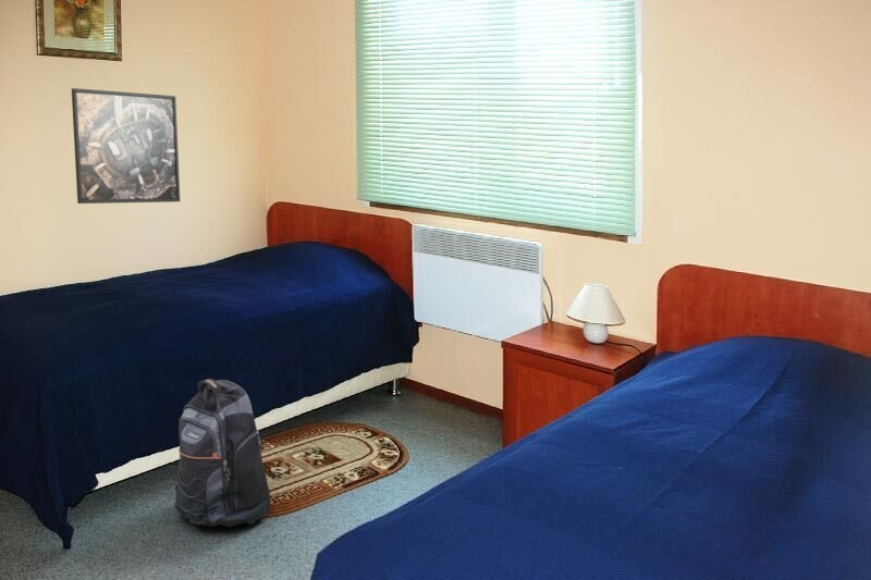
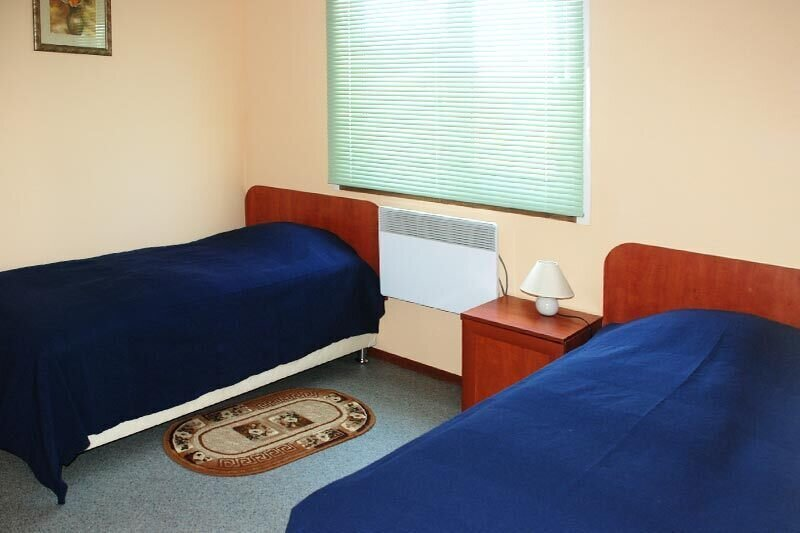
- backpack (222, 446)
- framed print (127, 147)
